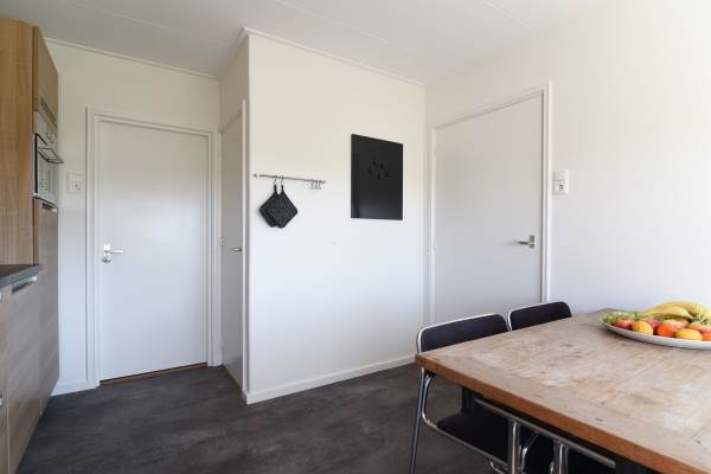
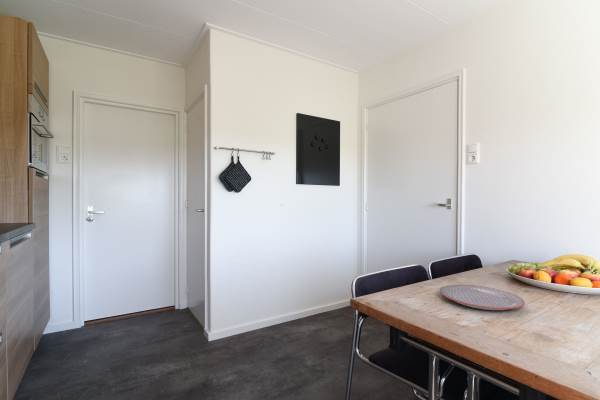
+ plate (479, 297)
